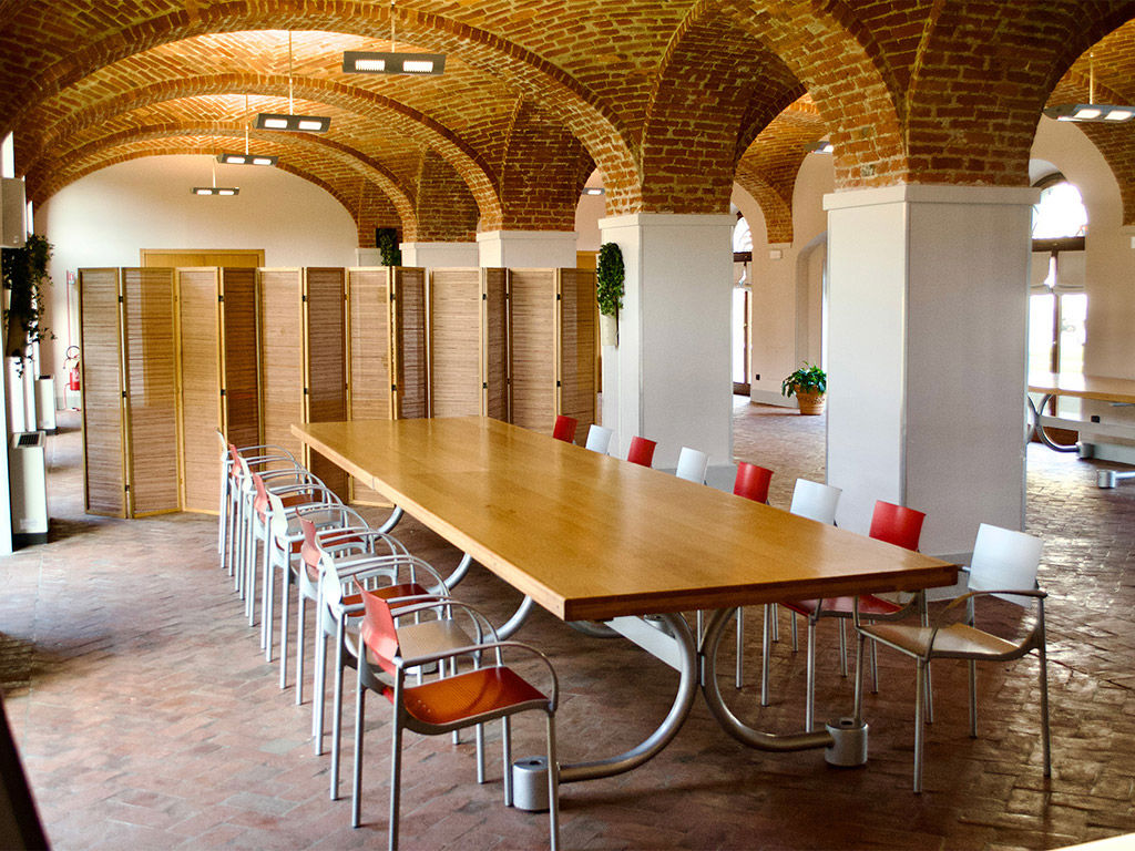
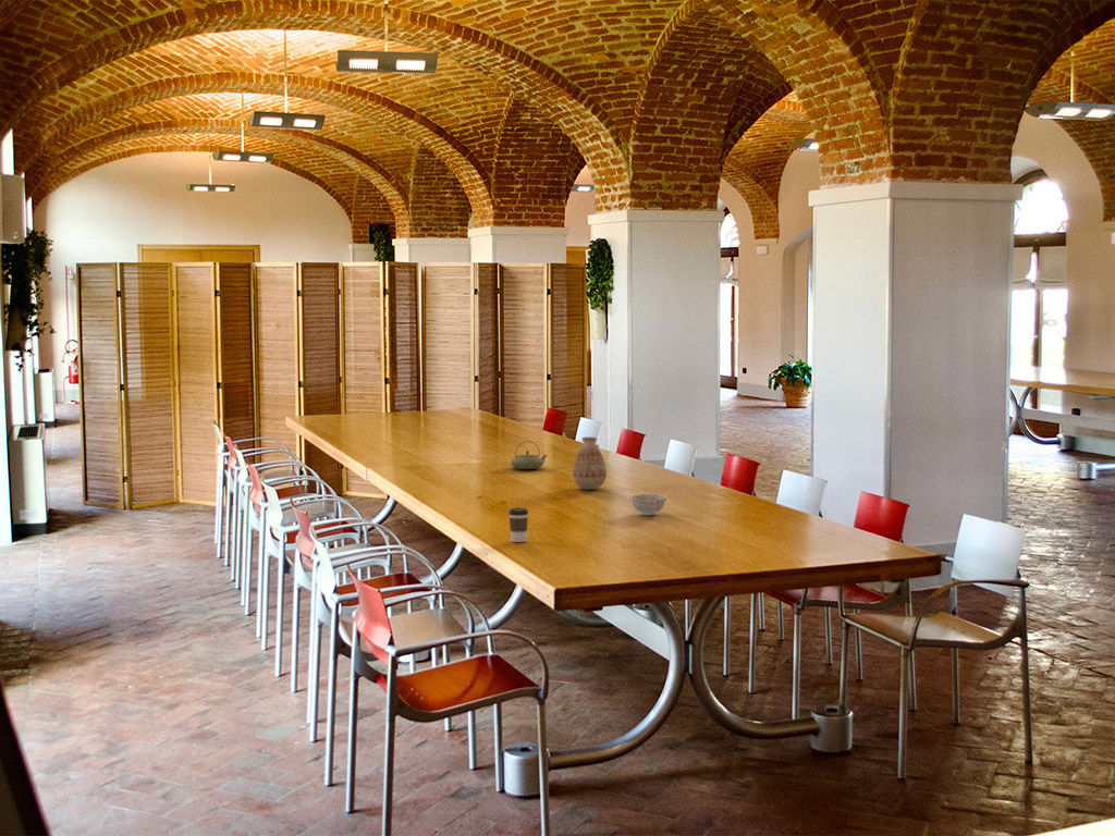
+ vase (589, 463)
+ coffee cup (518, 525)
+ bowl (648, 505)
+ teapot (529, 454)
